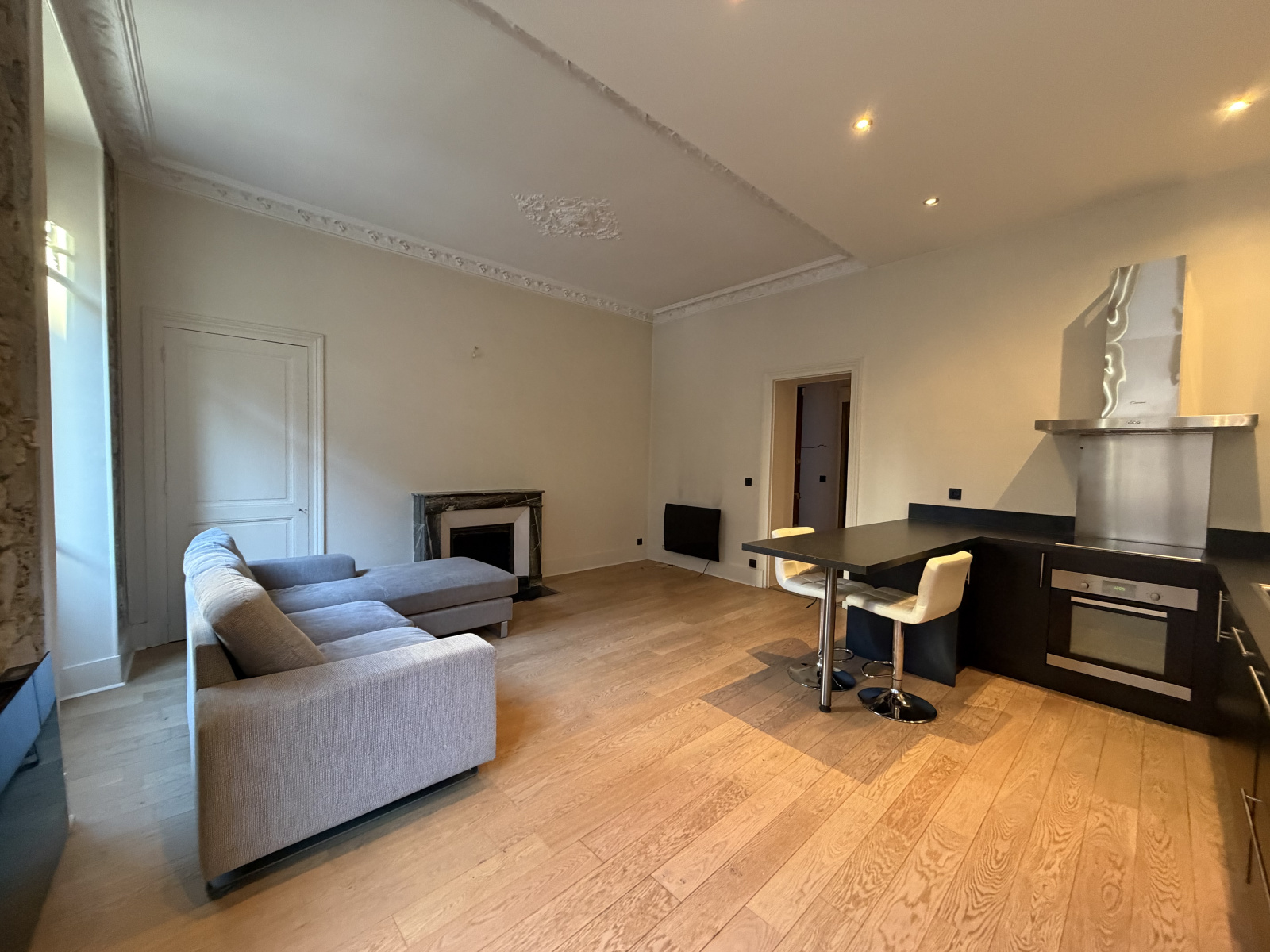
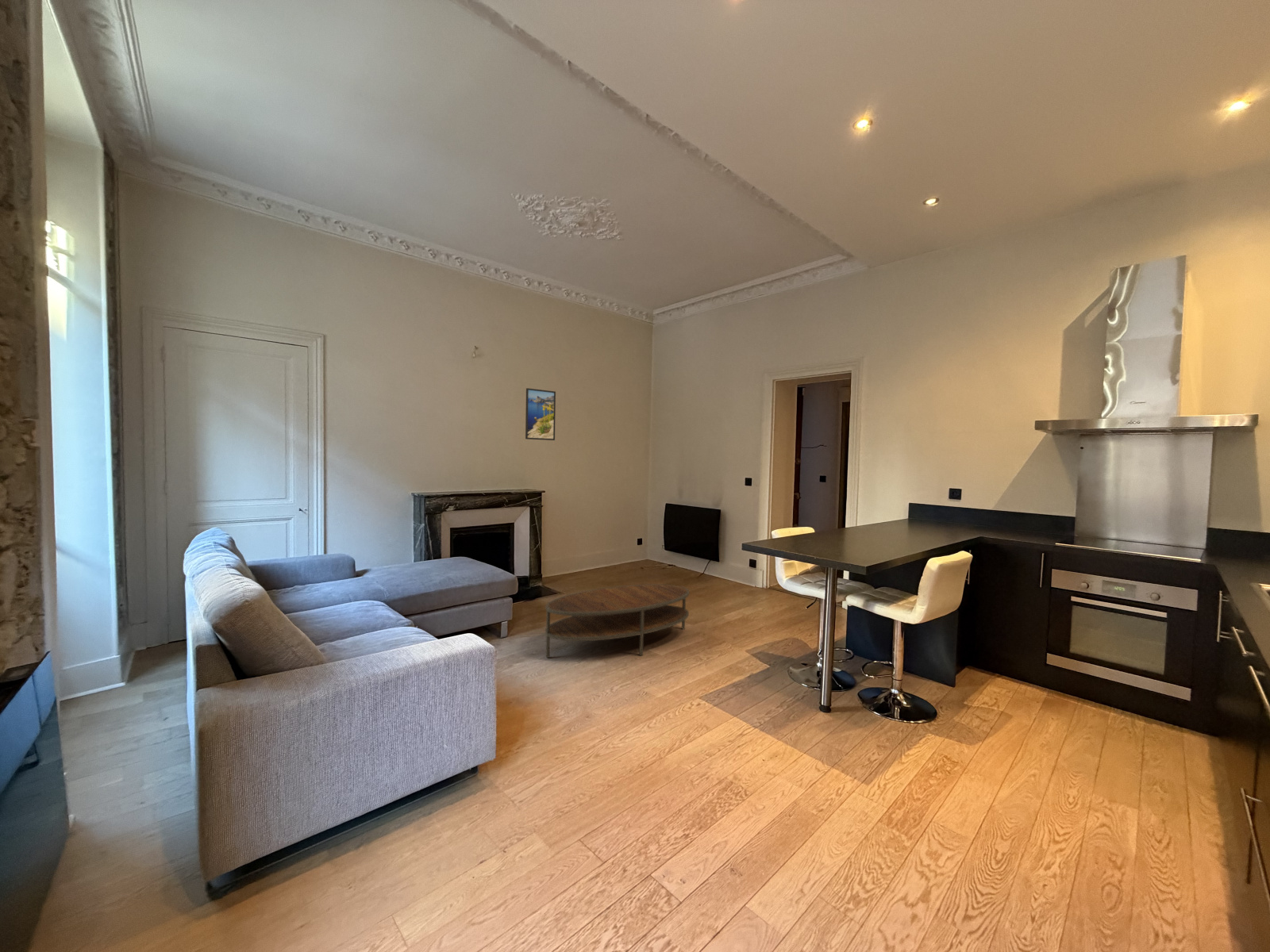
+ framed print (541, 414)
+ coffee table (622, 620)
